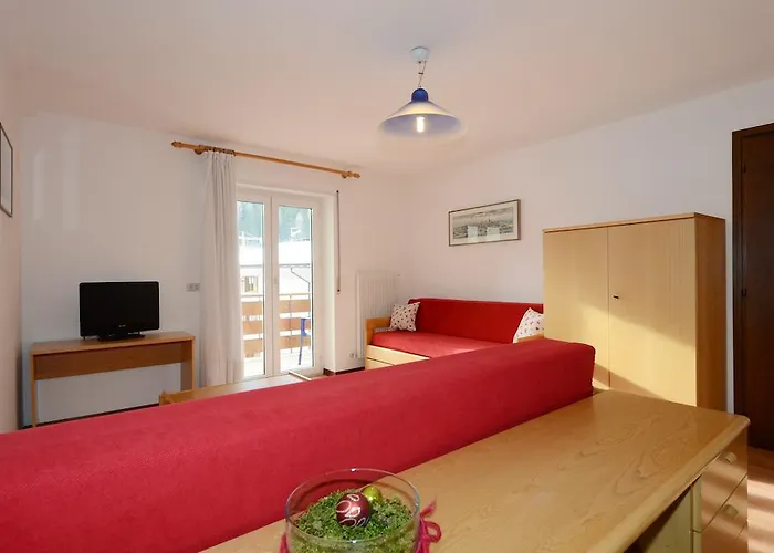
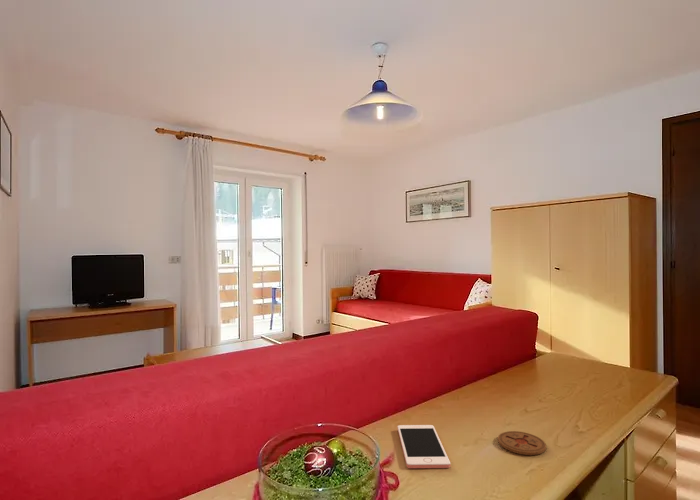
+ coaster (521, 442)
+ cell phone (421, 444)
